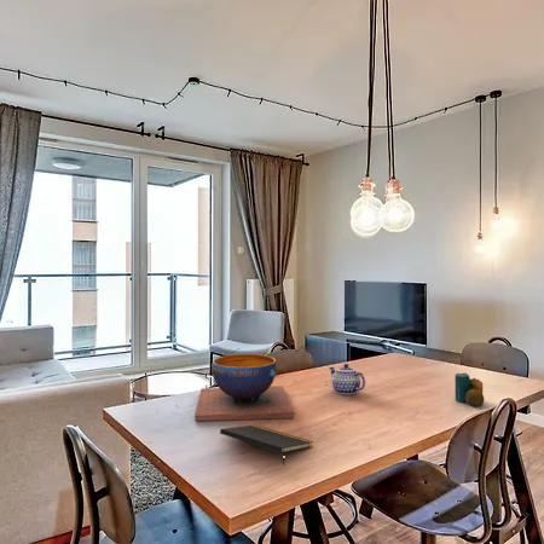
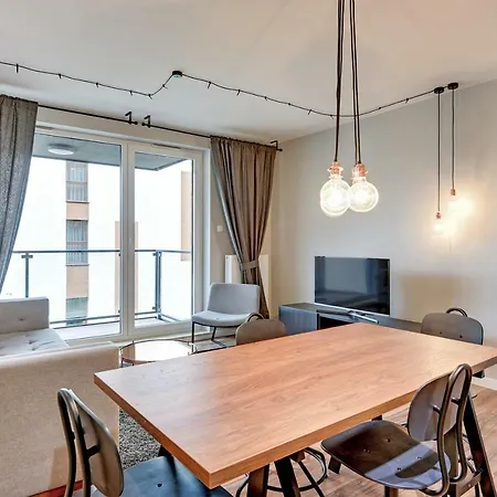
- candle (473, 388)
- decorative bowl (243, 382)
- teapot (346, 377)
- notepad (266, 438)
